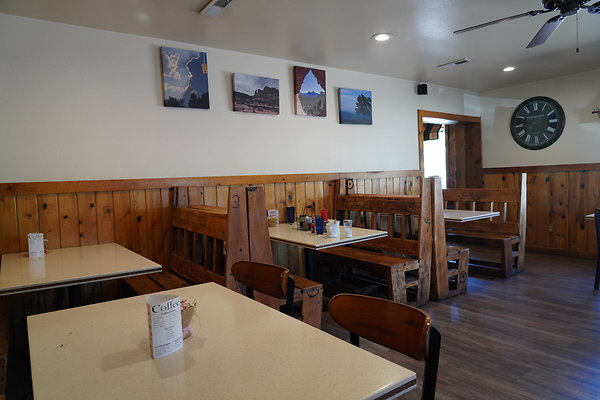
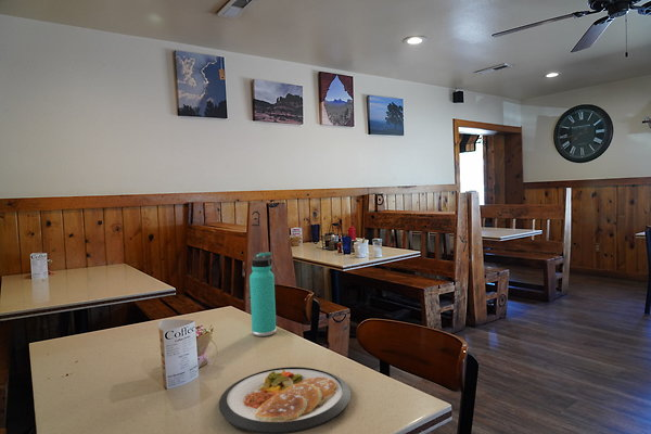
+ thermos bottle (261, 292)
+ dish (285, 392)
